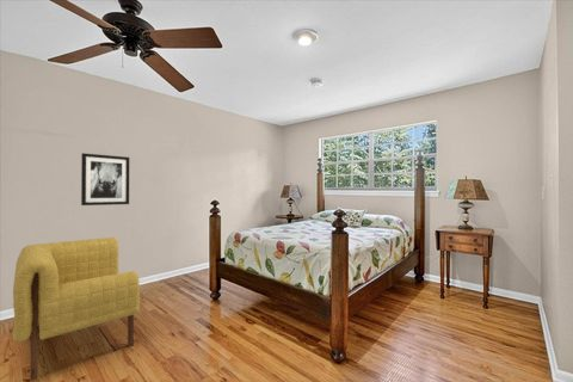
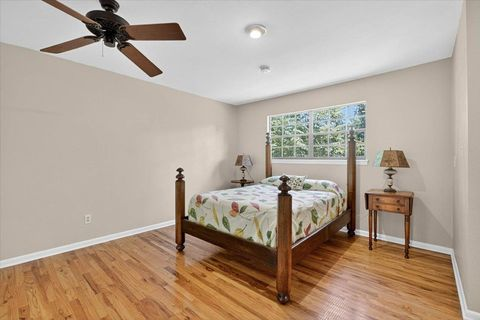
- armchair (75, 294)
- wall art (106, 179)
